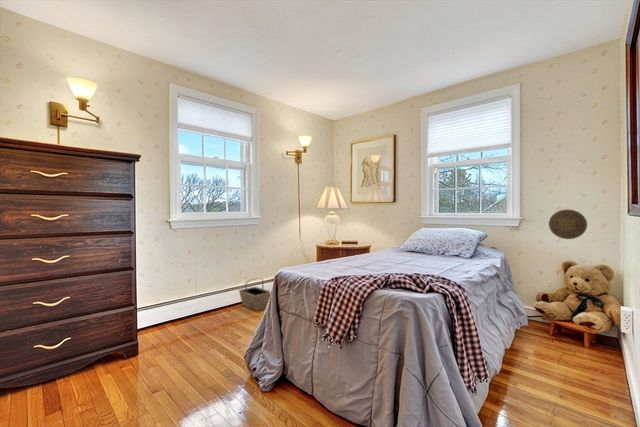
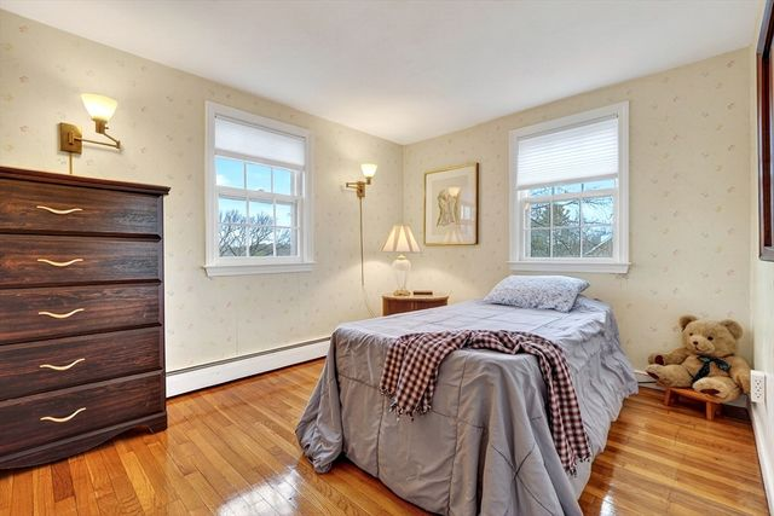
- basket (255, 292)
- decorative plate (567, 224)
